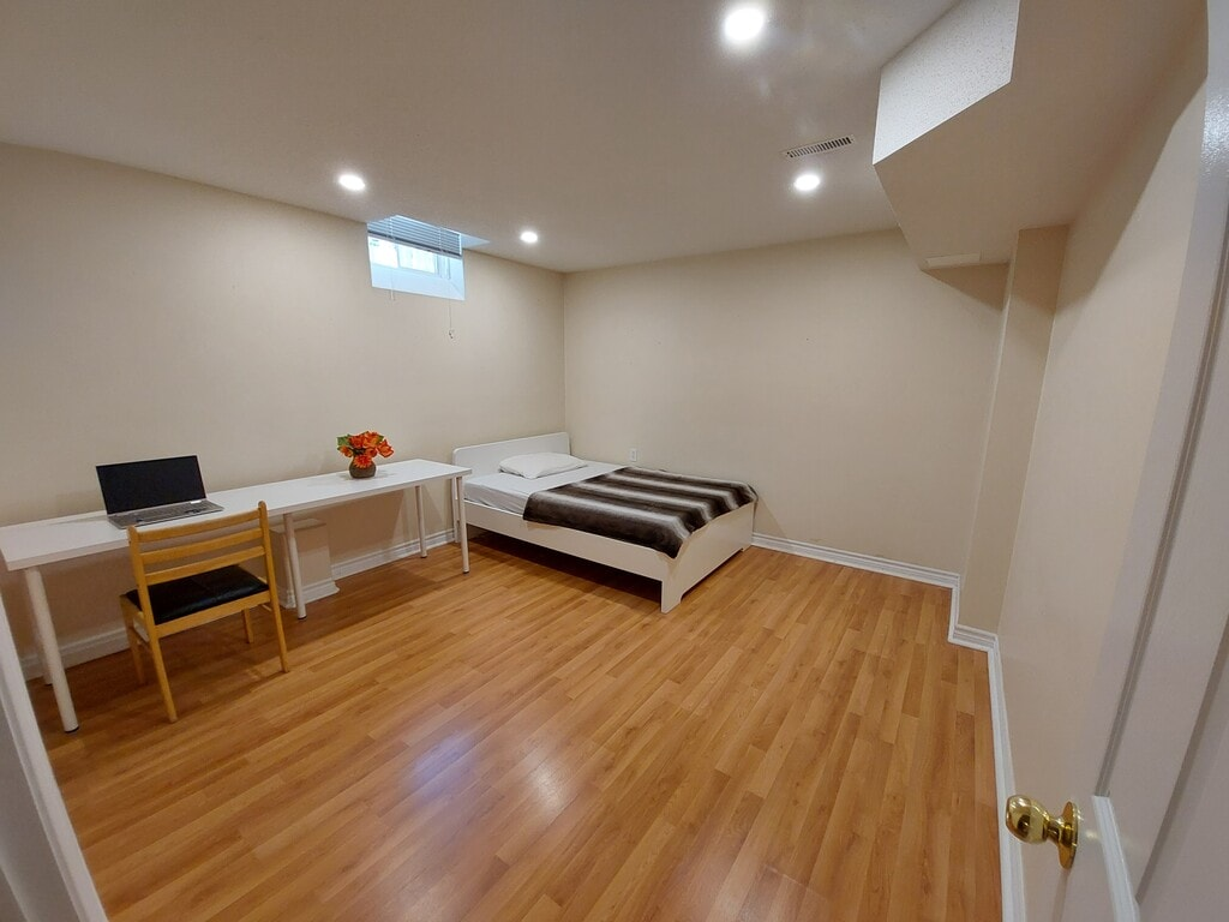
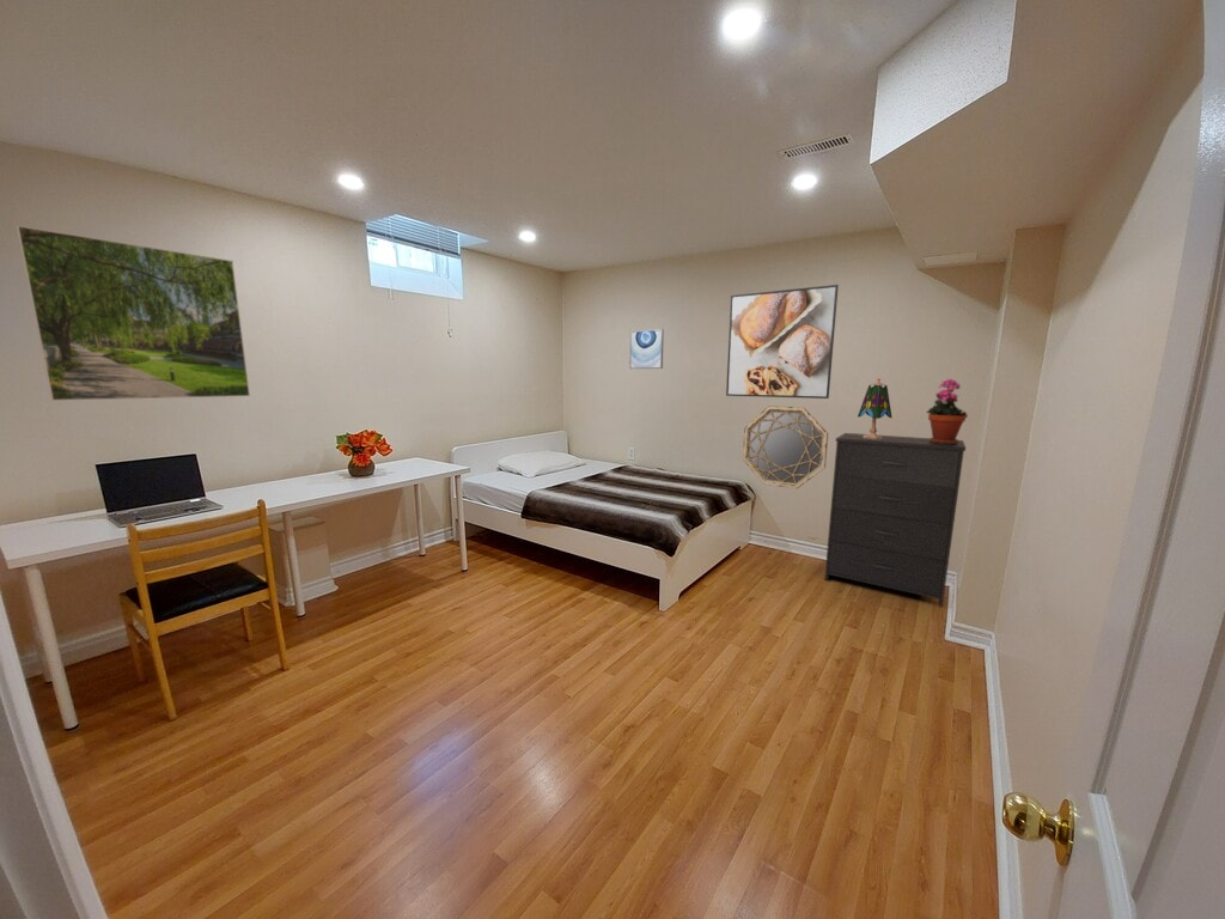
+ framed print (778, 345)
+ wall art (646, 349)
+ dresser (890, 513)
+ potted plant (945, 410)
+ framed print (150, 323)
+ home mirror (782, 446)
+ table lamp (874, 408)
